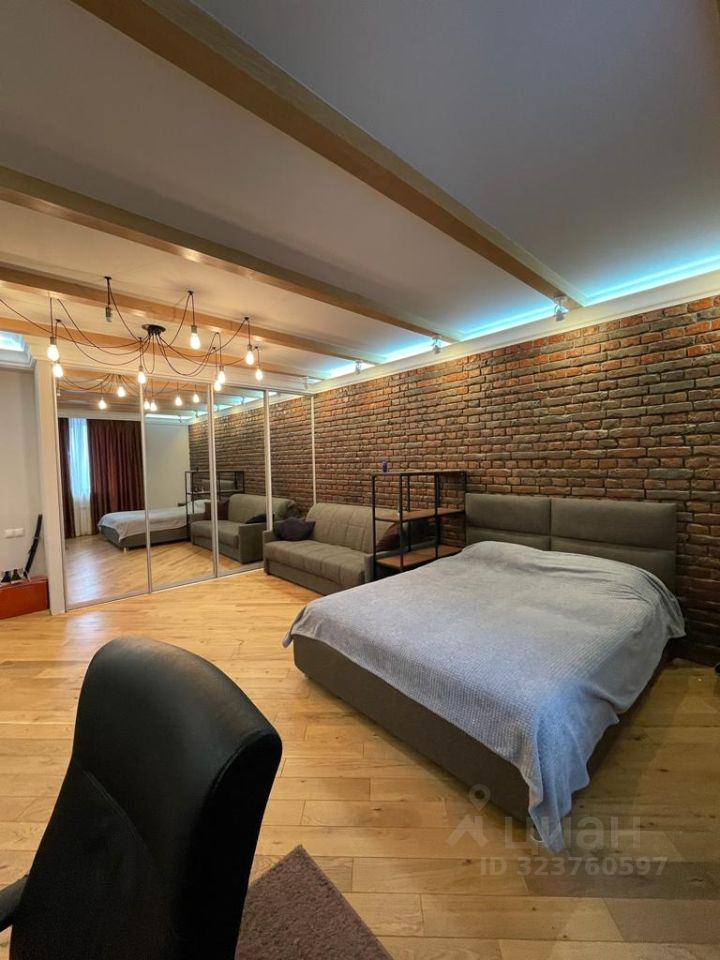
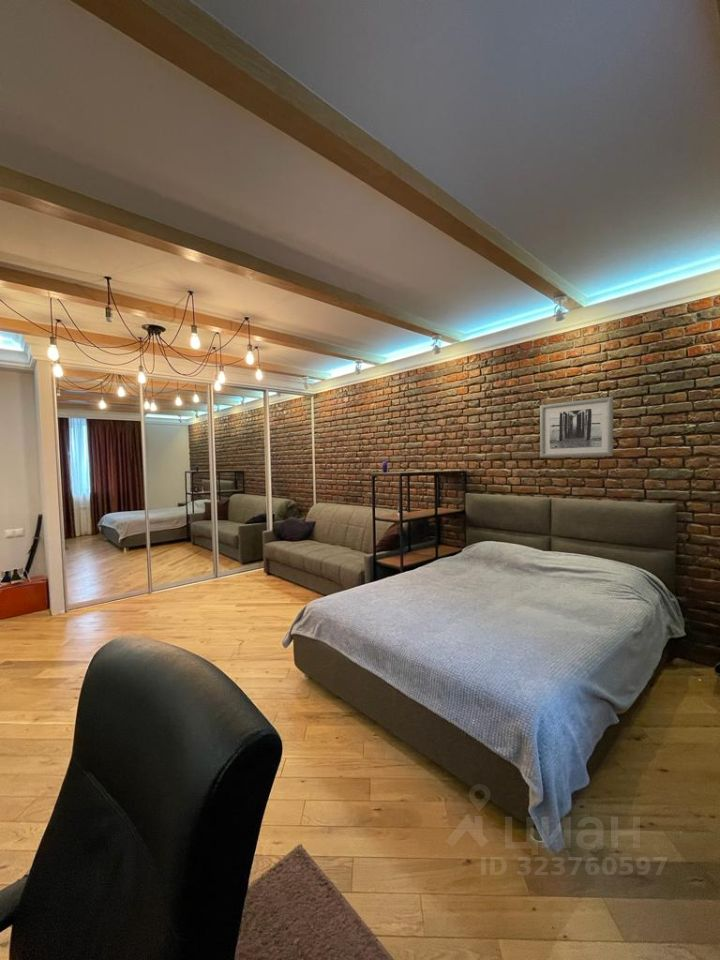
+ wall art (574, 429)
